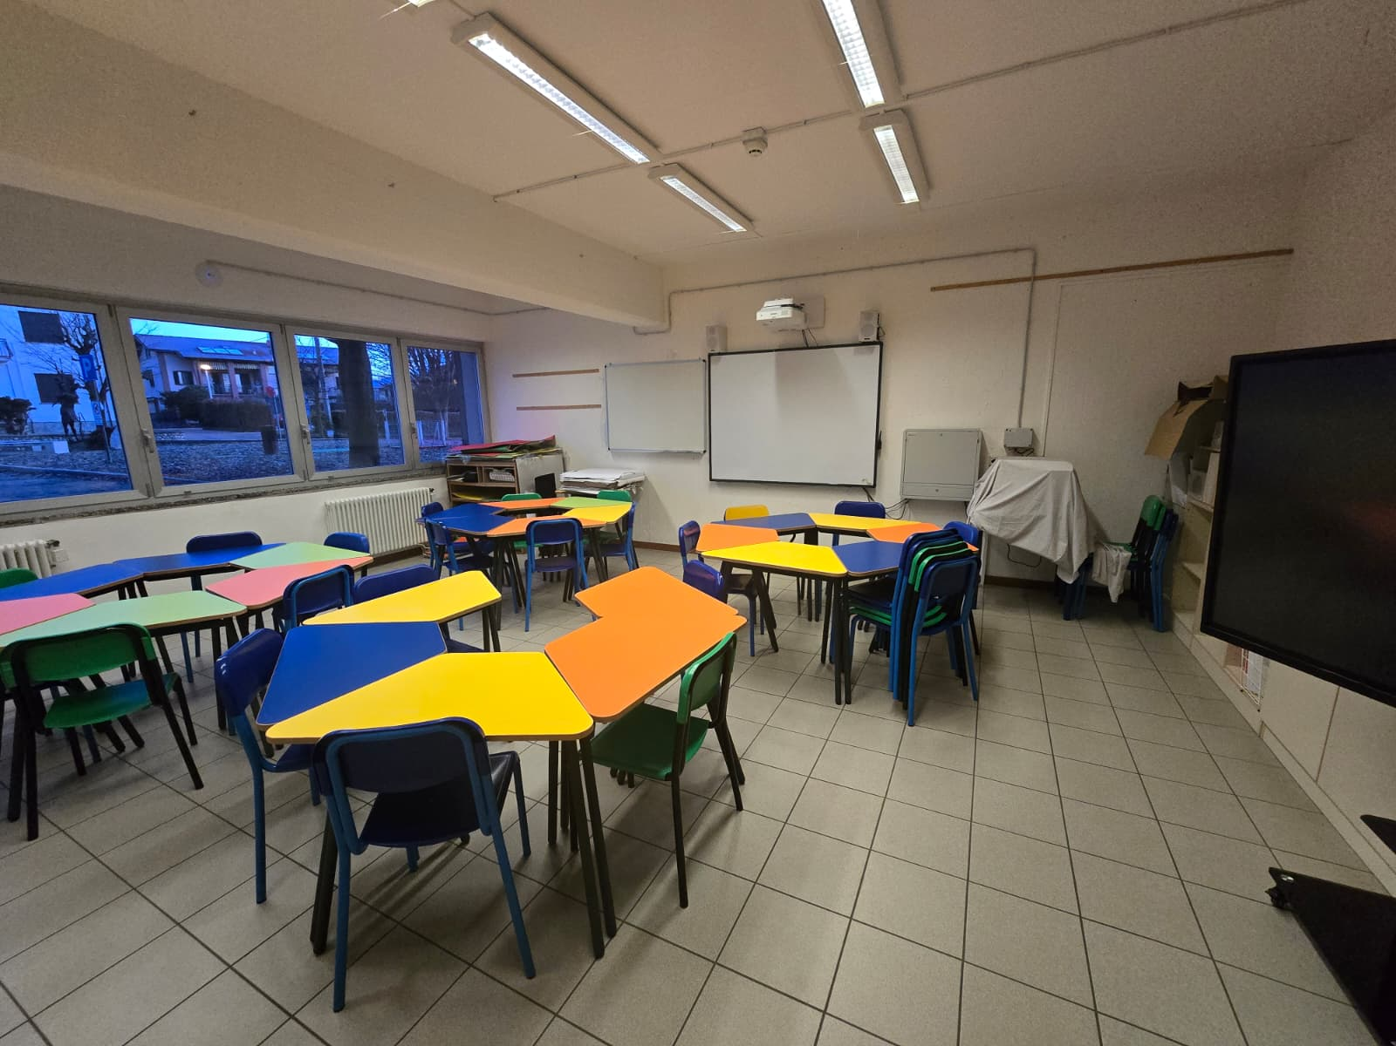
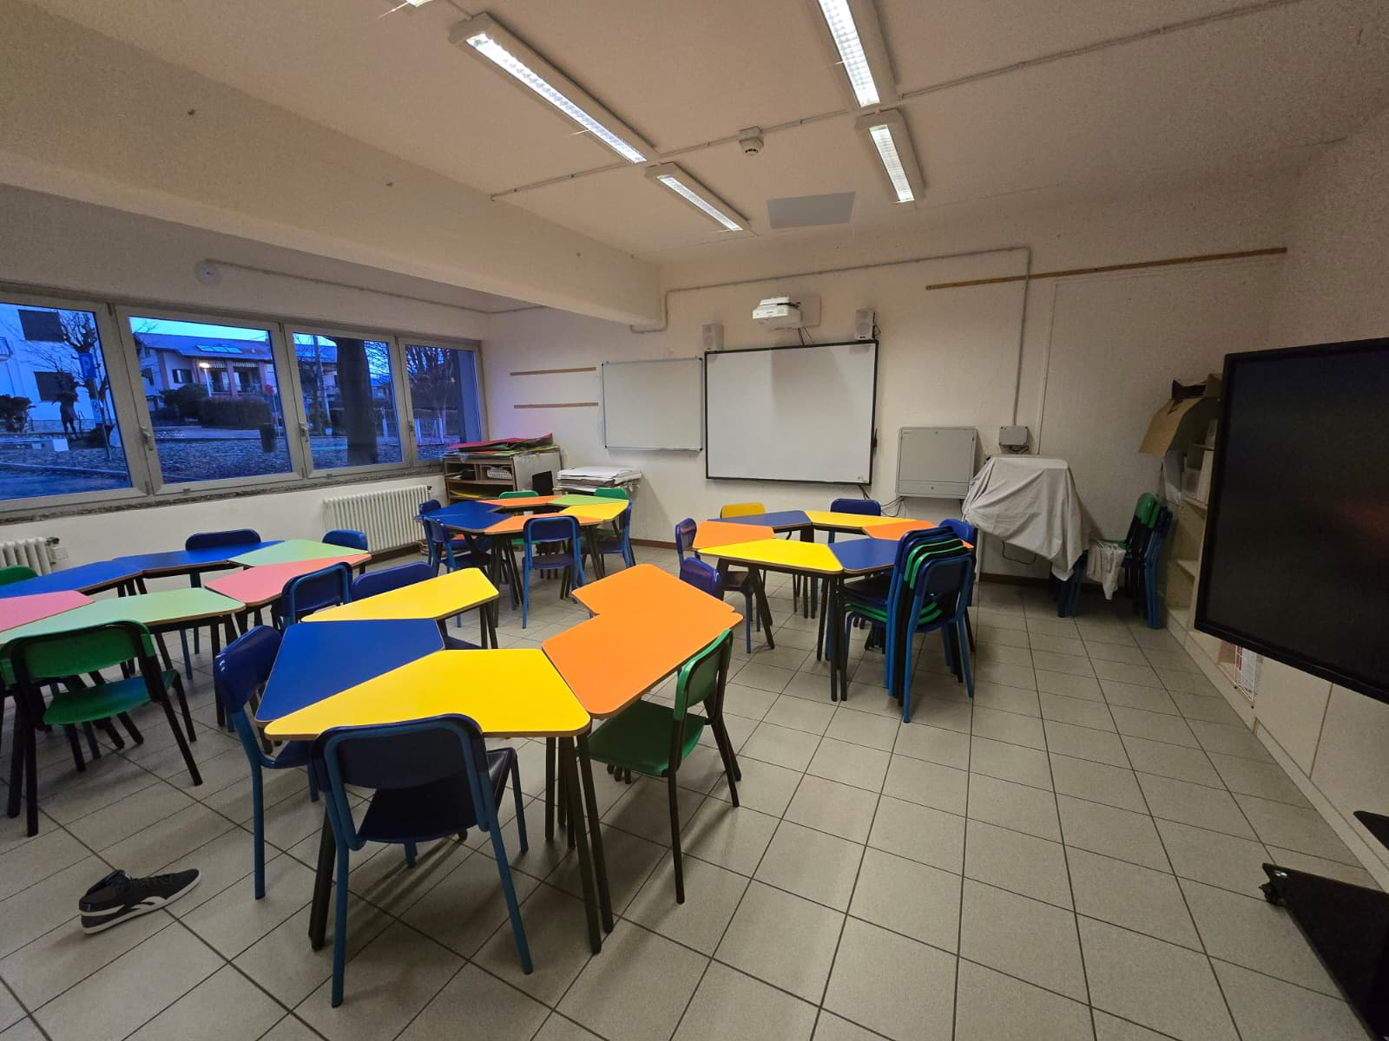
+ sneaker (141, 886)
+ ceiling vent (810, 208)
